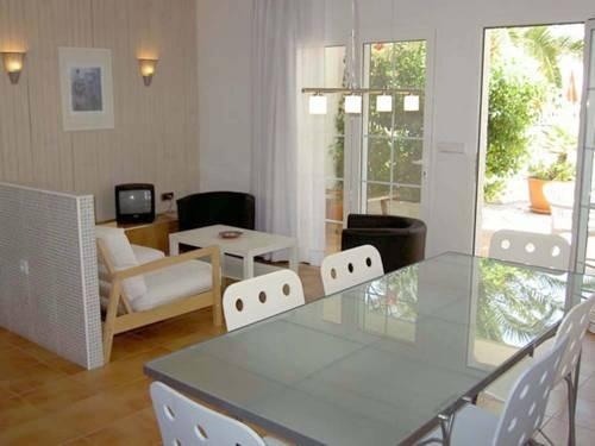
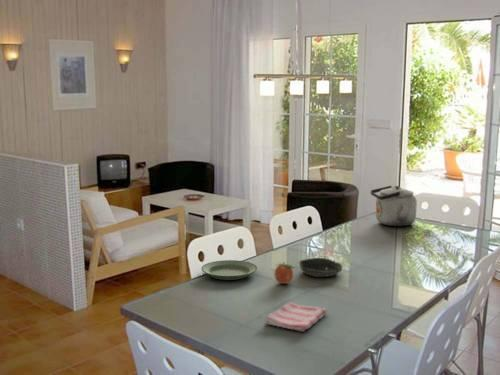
+ dish towel (296, 314)
+ plate (229, 270)
+ fruit (283, 272)
+ bowl (320, 268)
+ kettle (396, 205)
